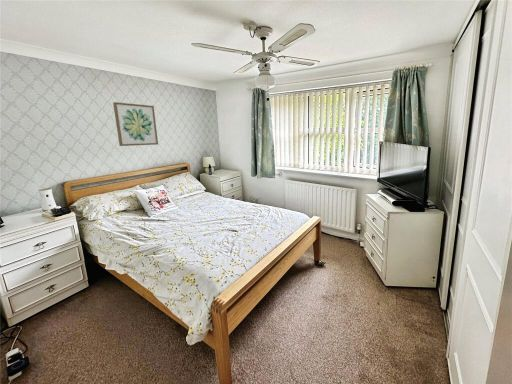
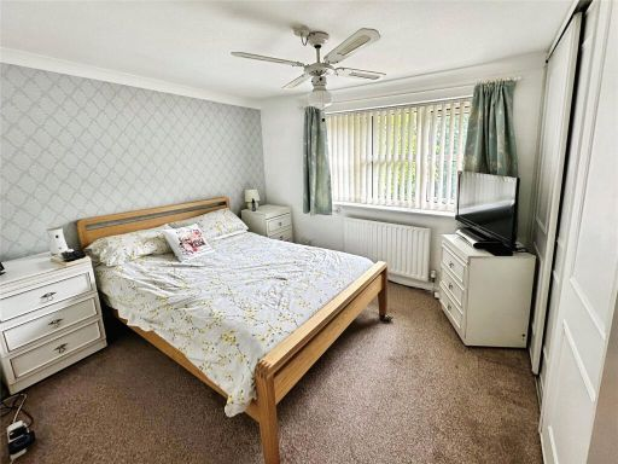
- wall art (137, 125)
